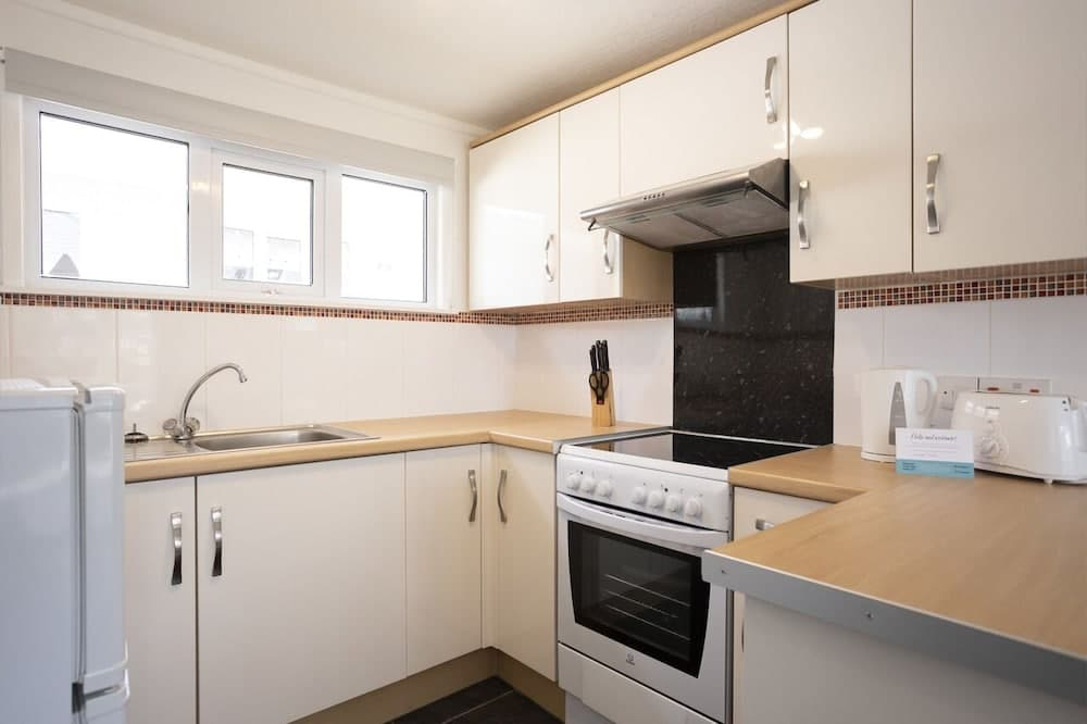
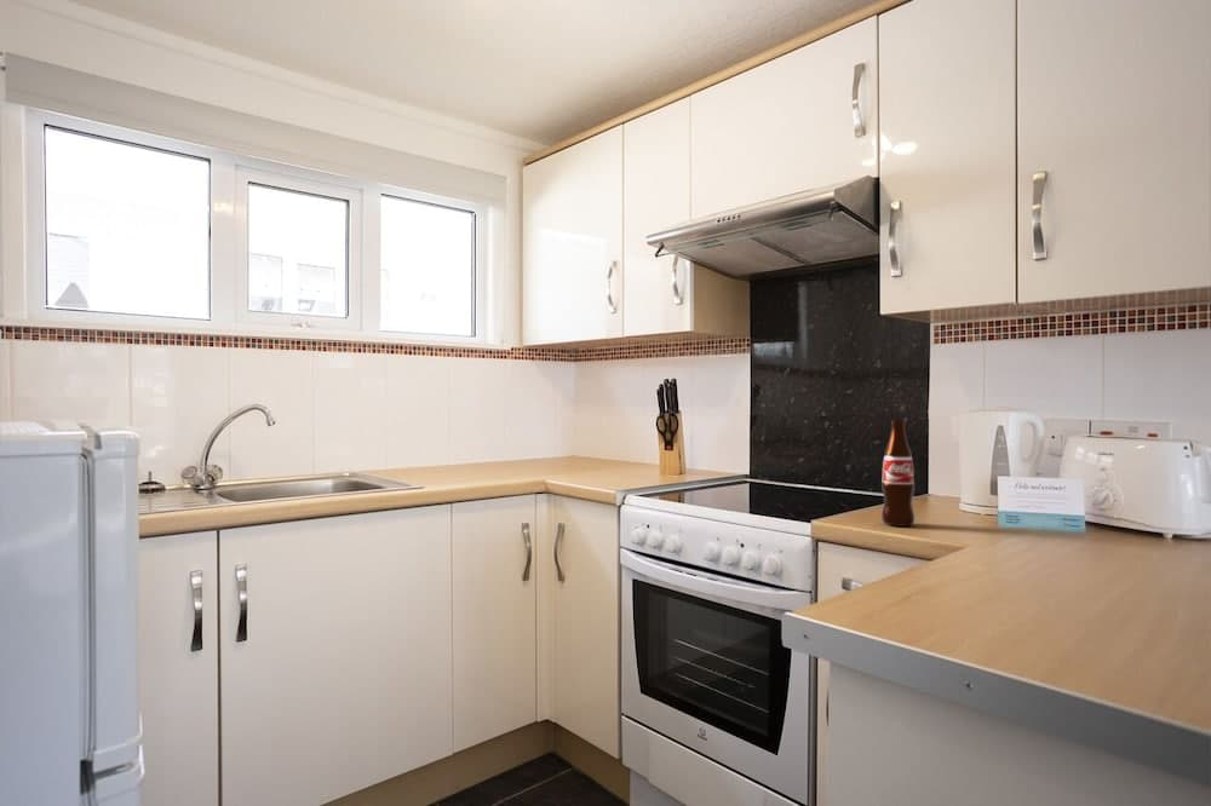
+ bottle (897, 472)
